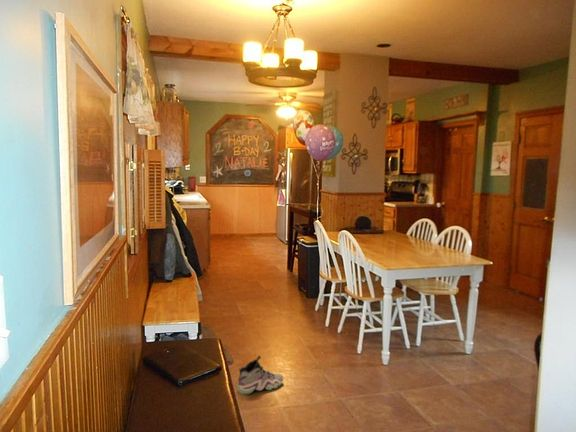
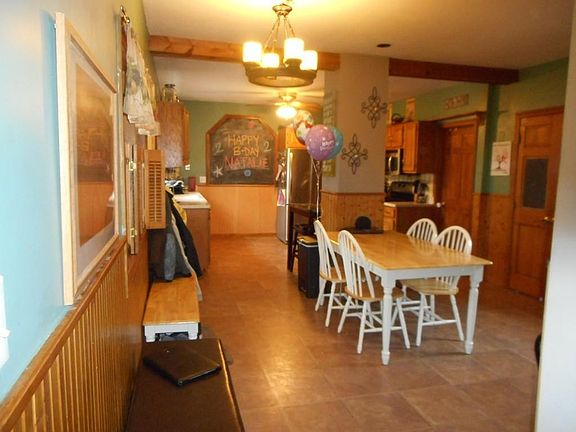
- sneaker (261, 371)
